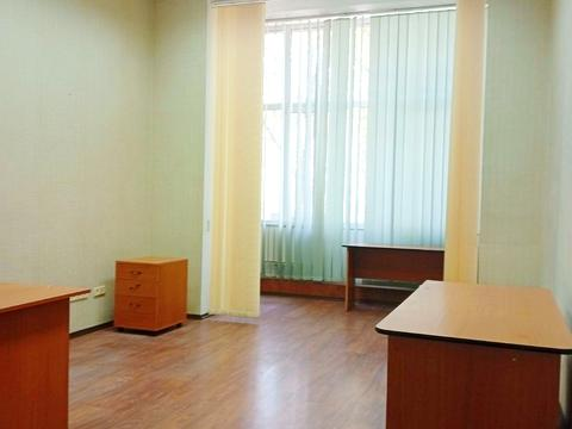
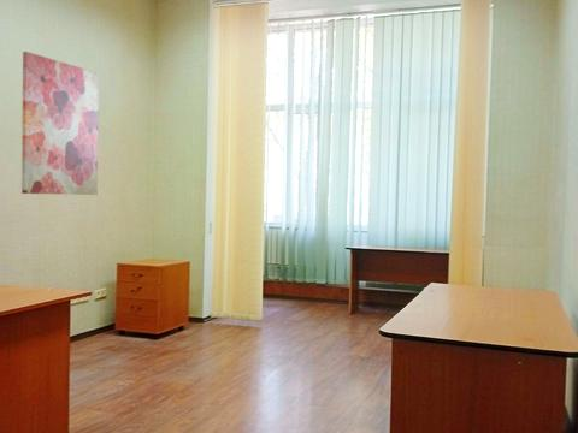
+ wall art (63, 129)
